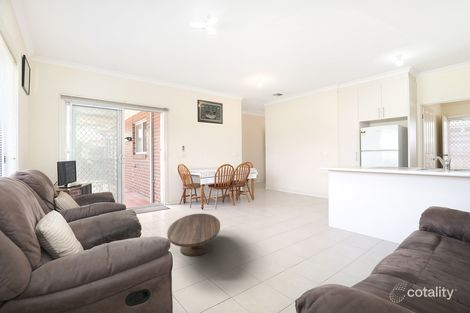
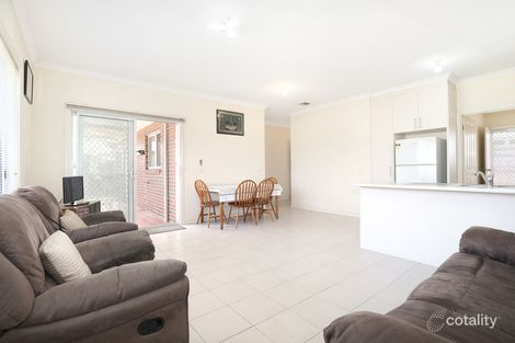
- coffee table (195, 237)
